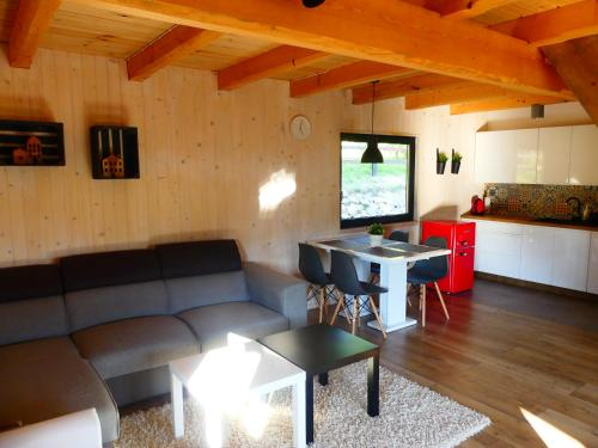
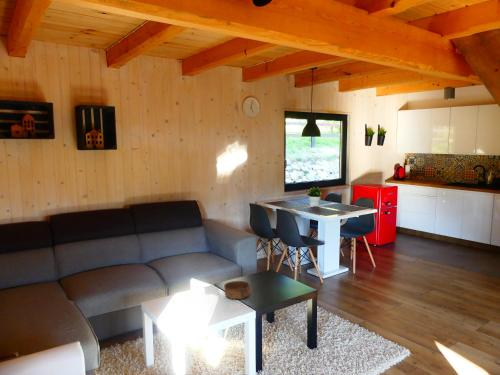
+ bowl (237, 290)
